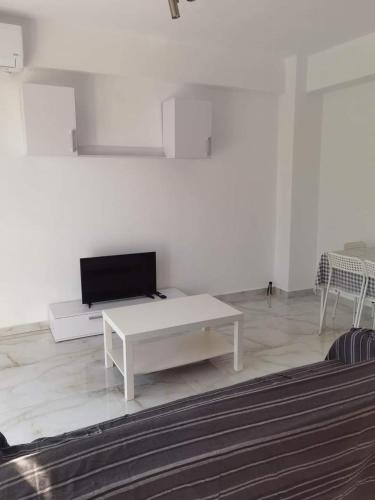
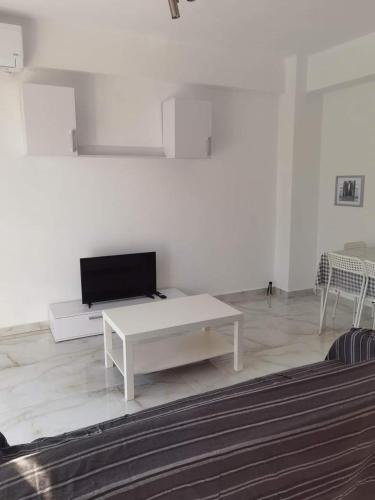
+ wall art (348, 191)
